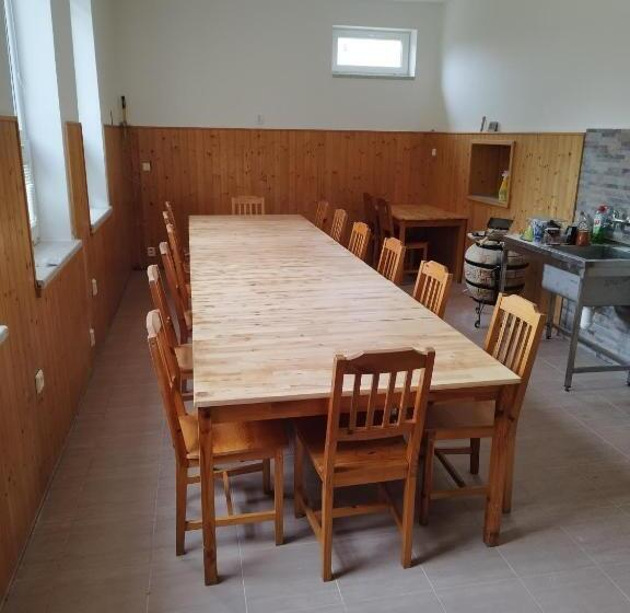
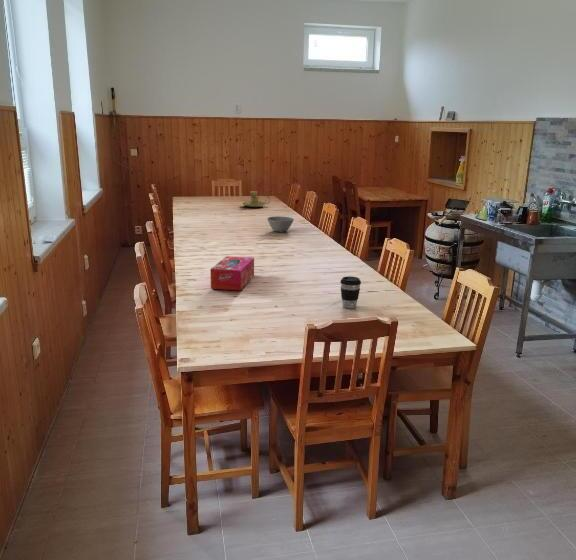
+ coffee cup (350, 292)
+ candle holder (256, 199)
+ bowl (280, 224)
+ tissue box (233, 272)
